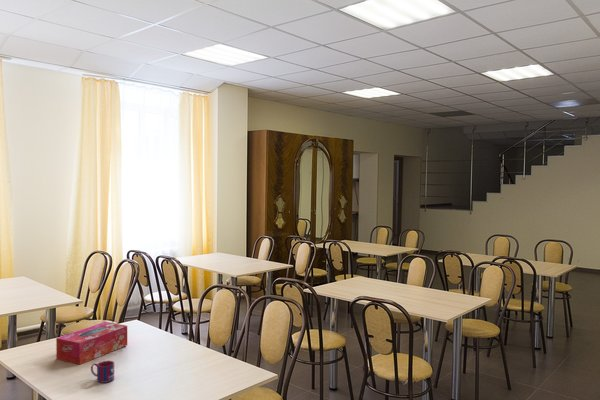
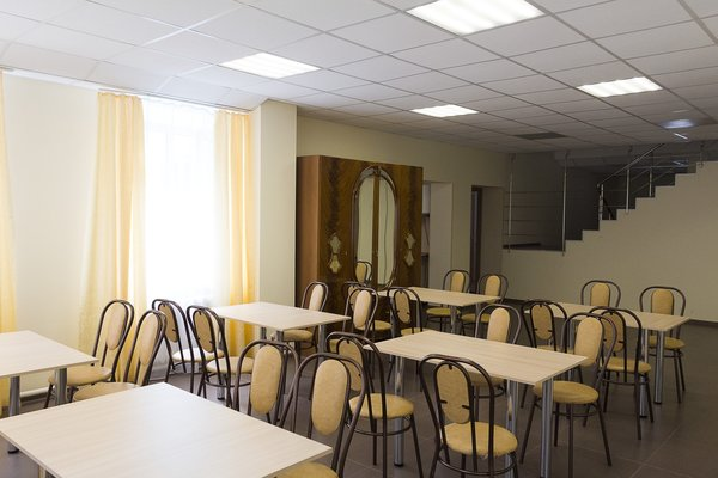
- tissue box (93, 341)
- mug (102, 371)
